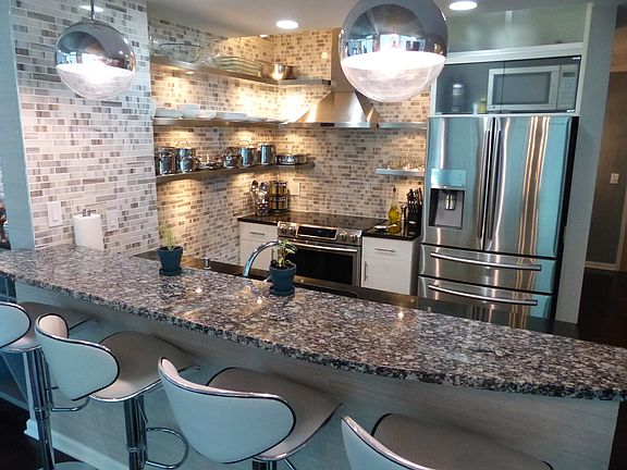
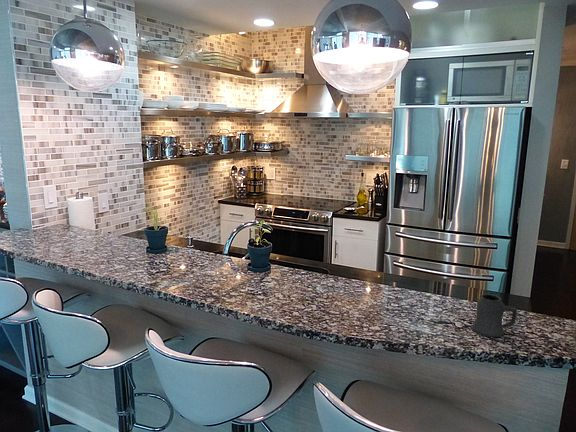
+ mug (494, 314)
